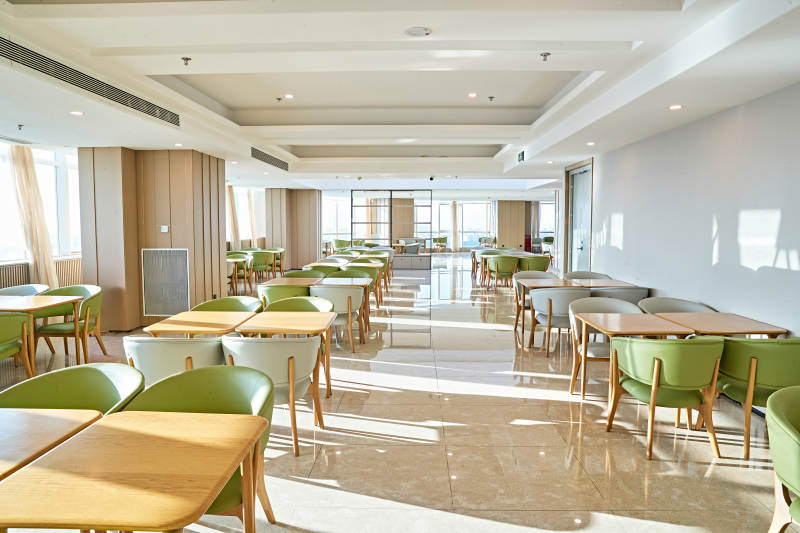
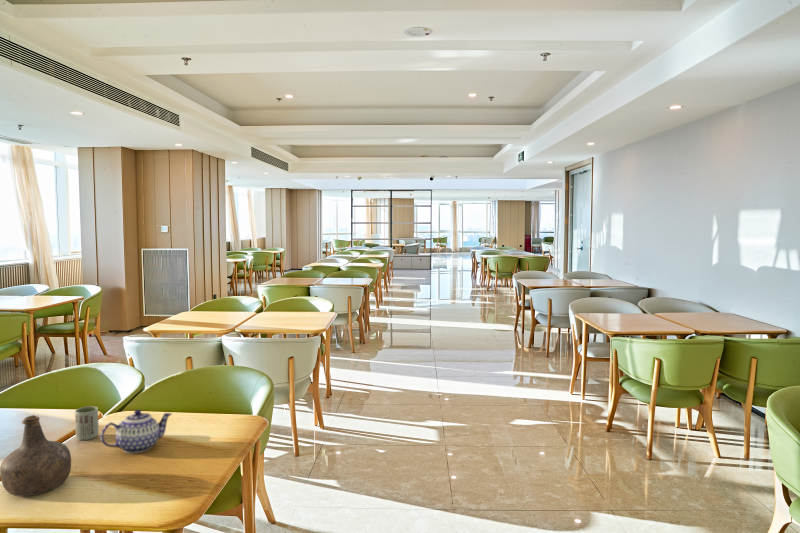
+ cup (86, 423)
+ teapot (137, 429)
+ bottle (35, 451)
